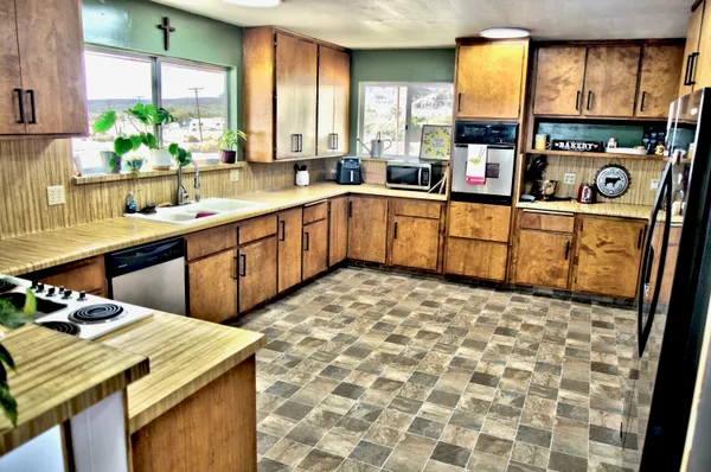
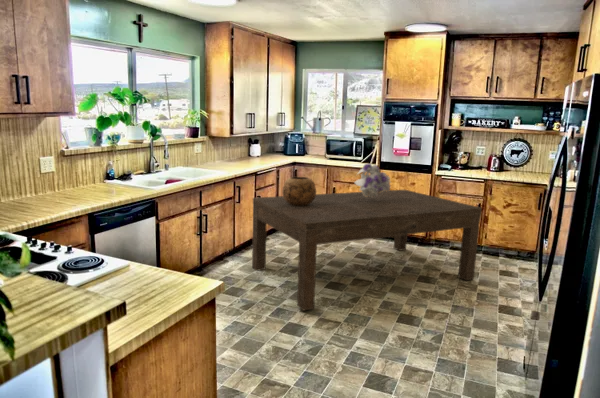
+ bouquet (369, 181)
+ dining table (363, 238)
+ decorative bowl (299, 190)
